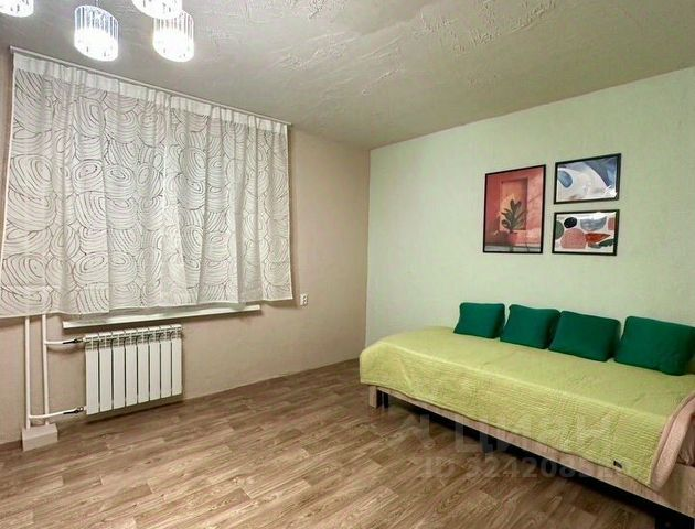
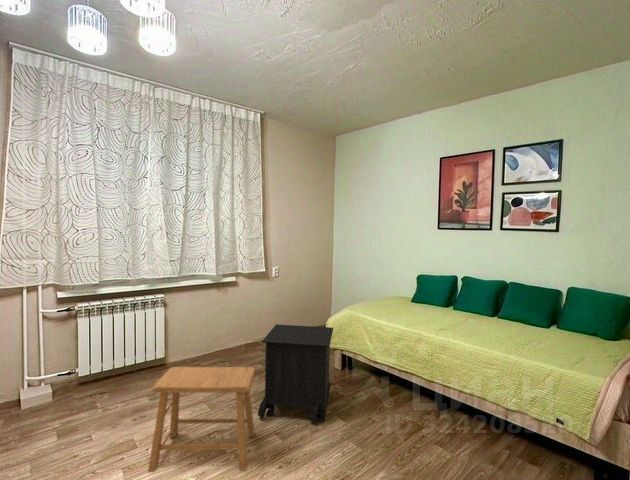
+ stool (206, 419)
+ nightstand (298, 369)
